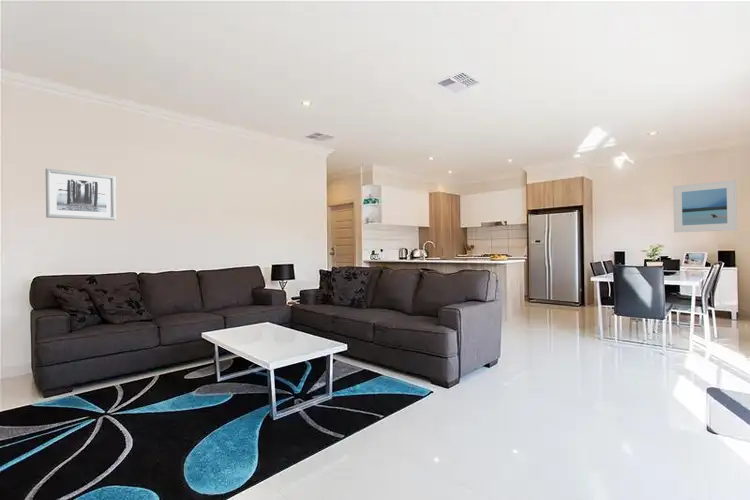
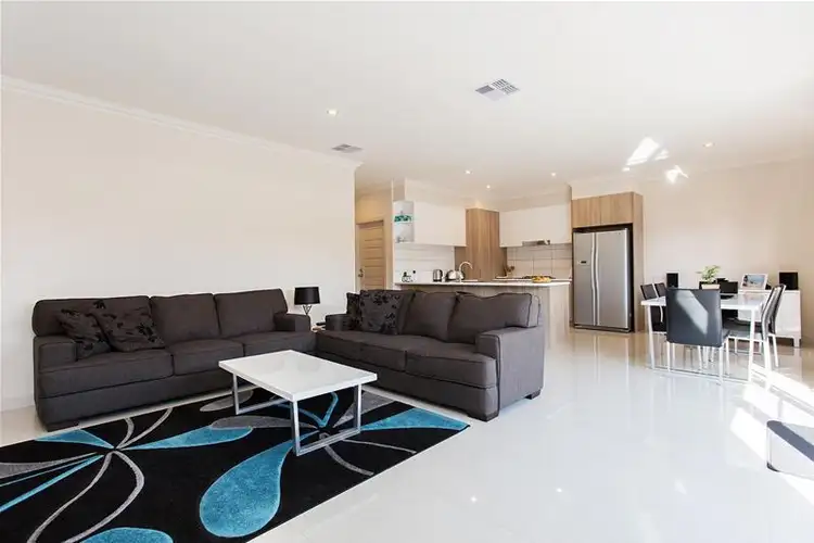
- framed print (703, 207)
- wall art (82, 195)
